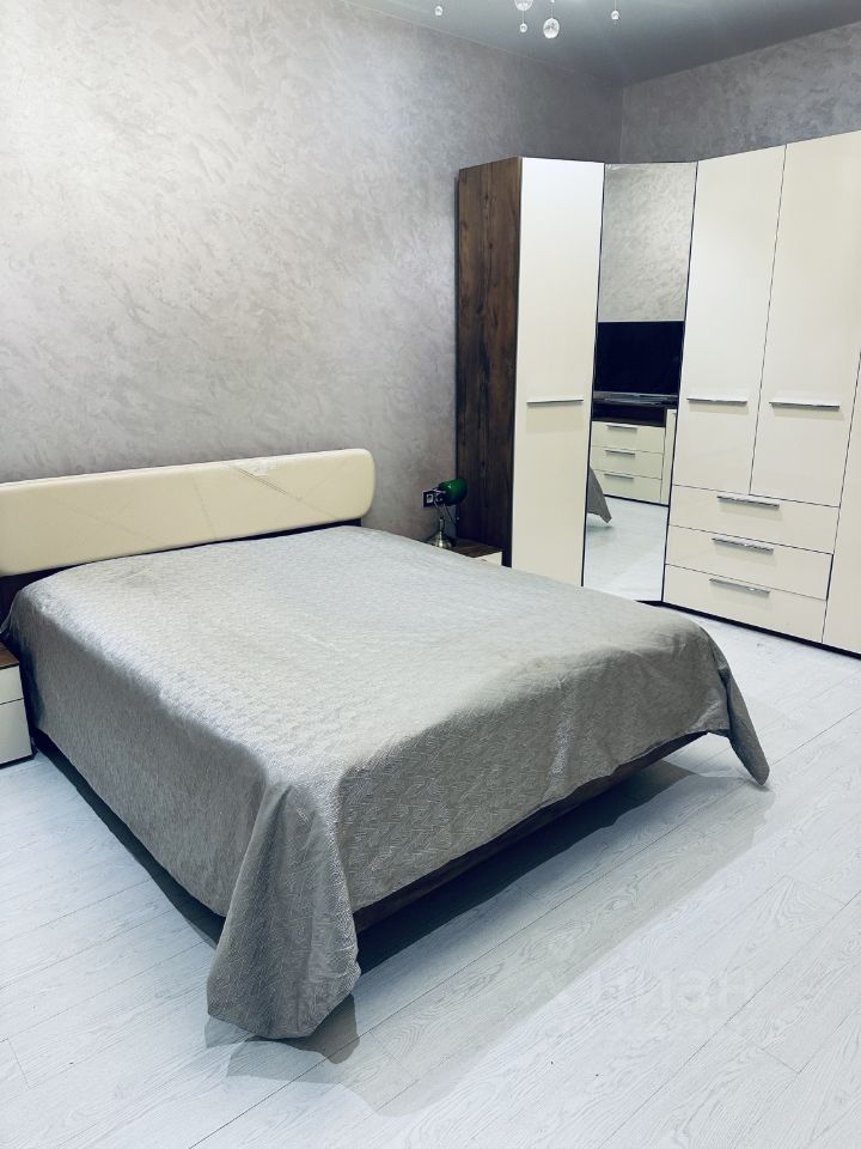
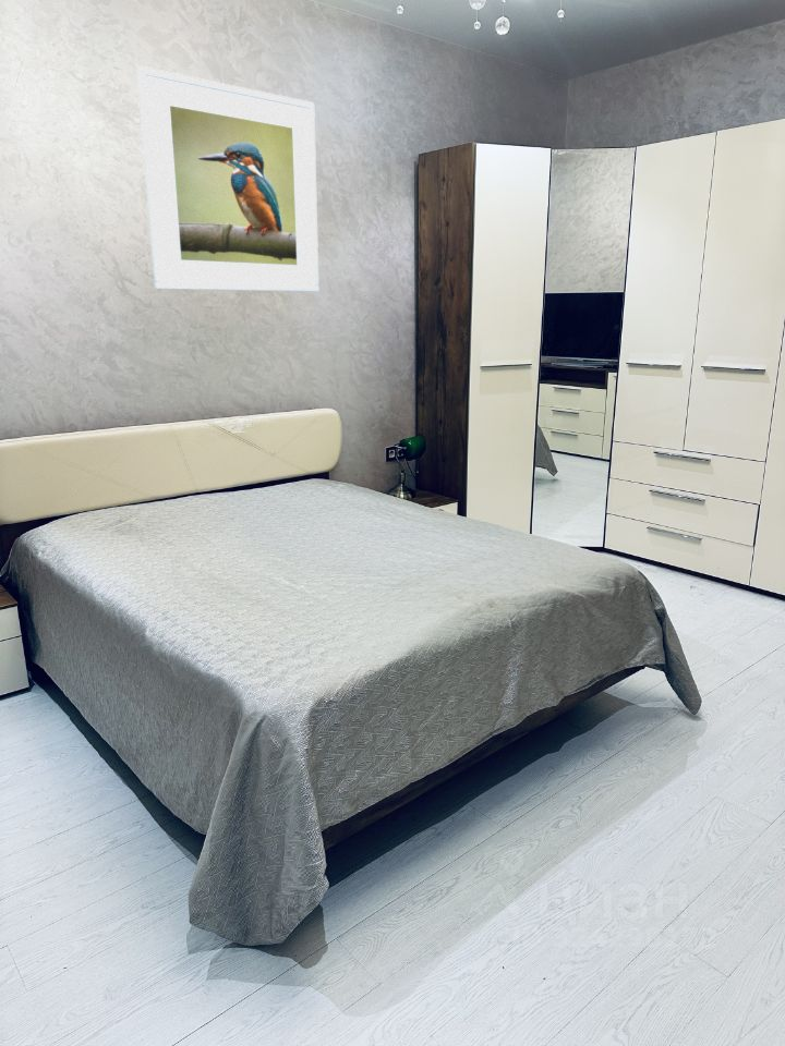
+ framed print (238, 192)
